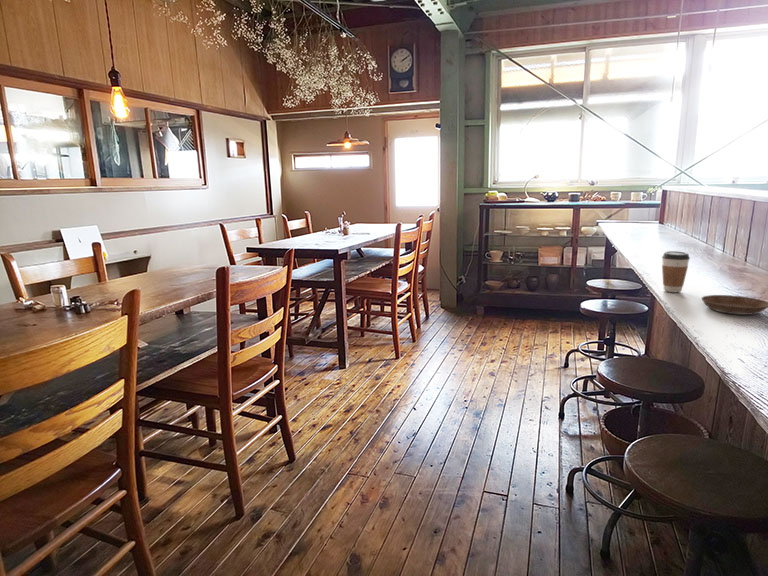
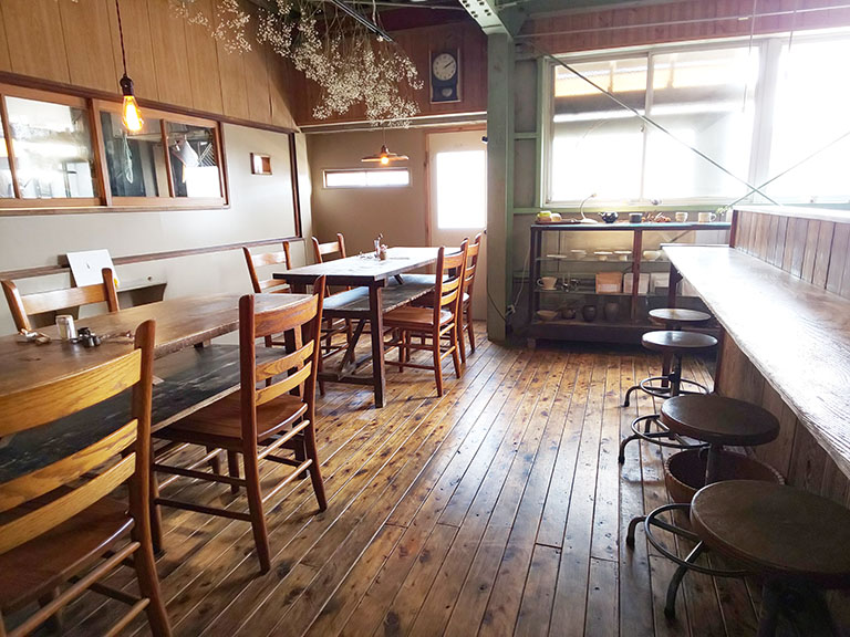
- coffee cup (674, 271)
- saucer (734, 305)
